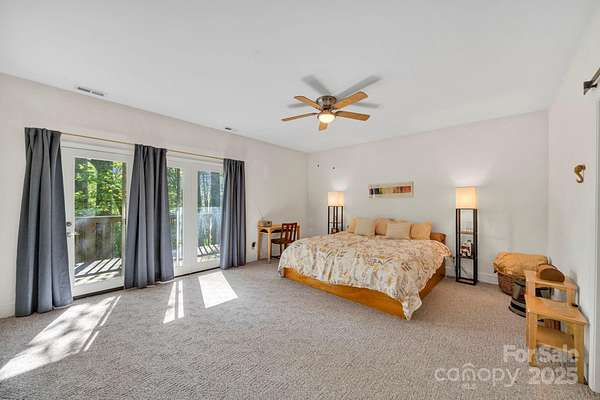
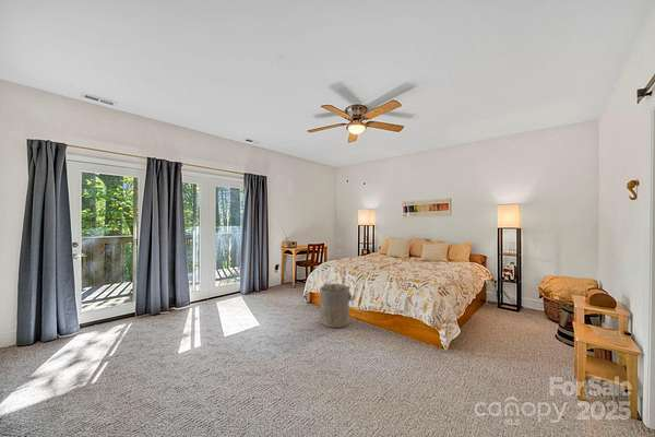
+ laundry hamper (334, 302)
